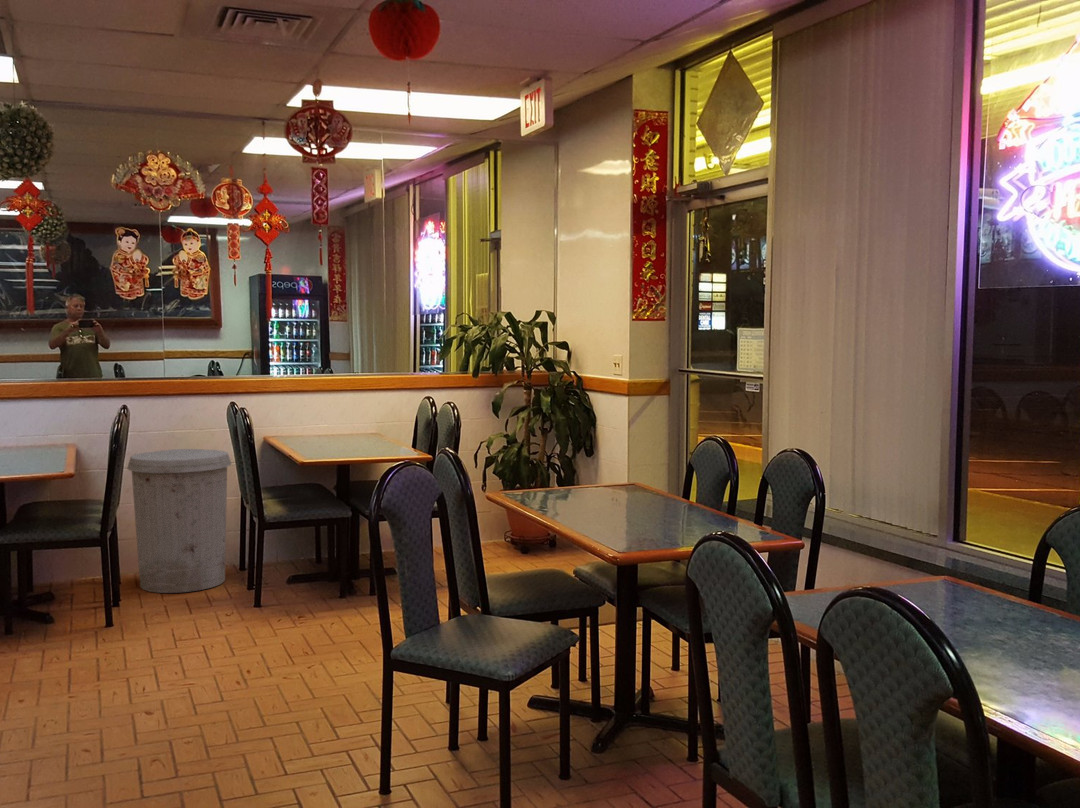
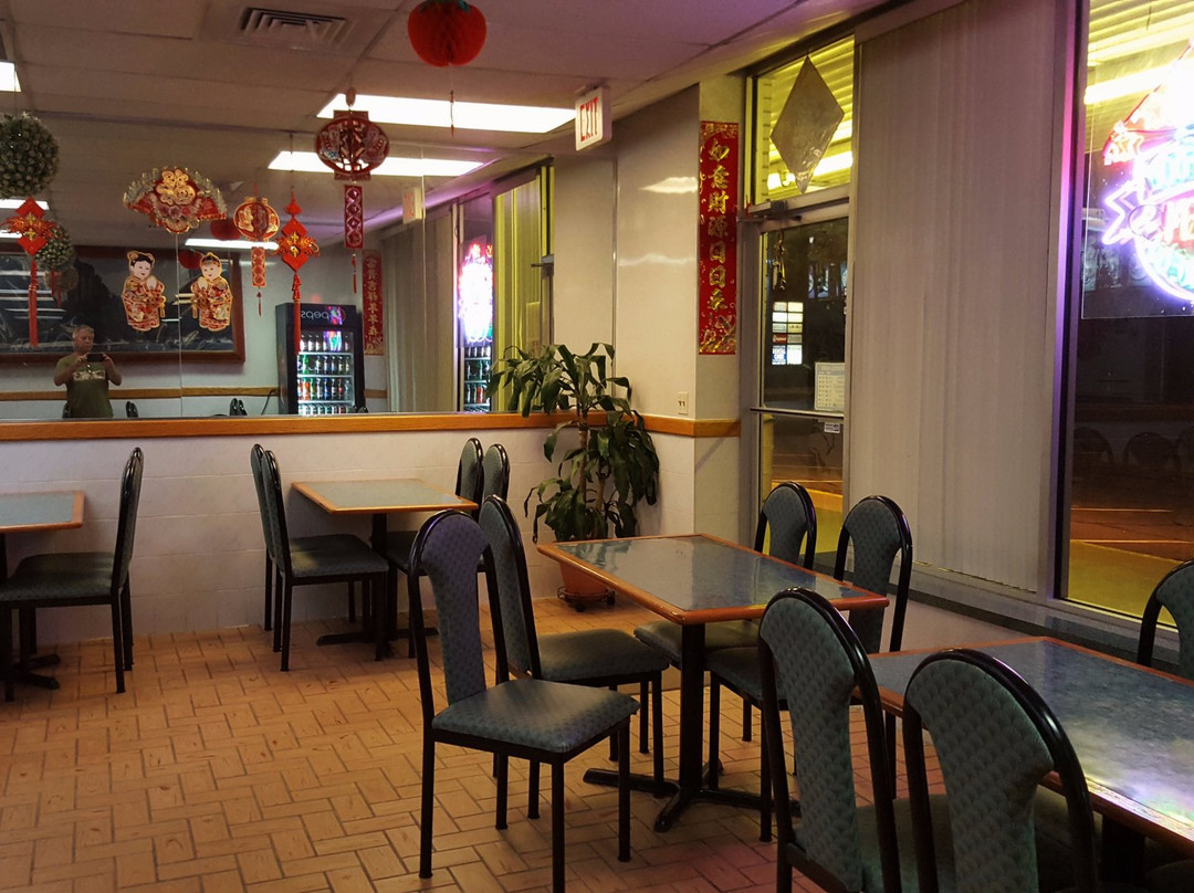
- trash can (181, 517)
